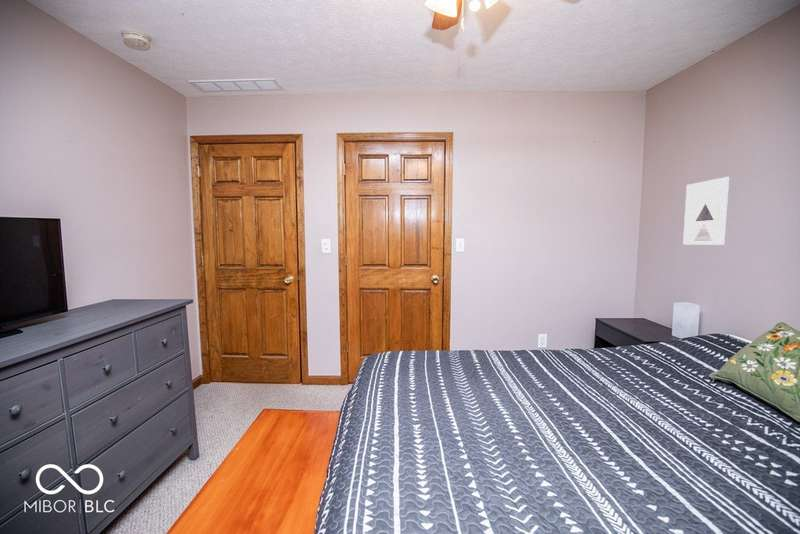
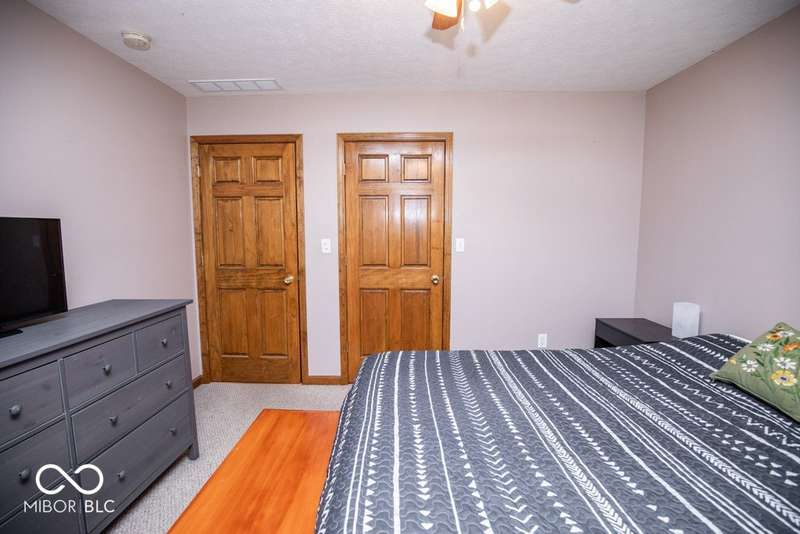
- wall art (704, 213)
